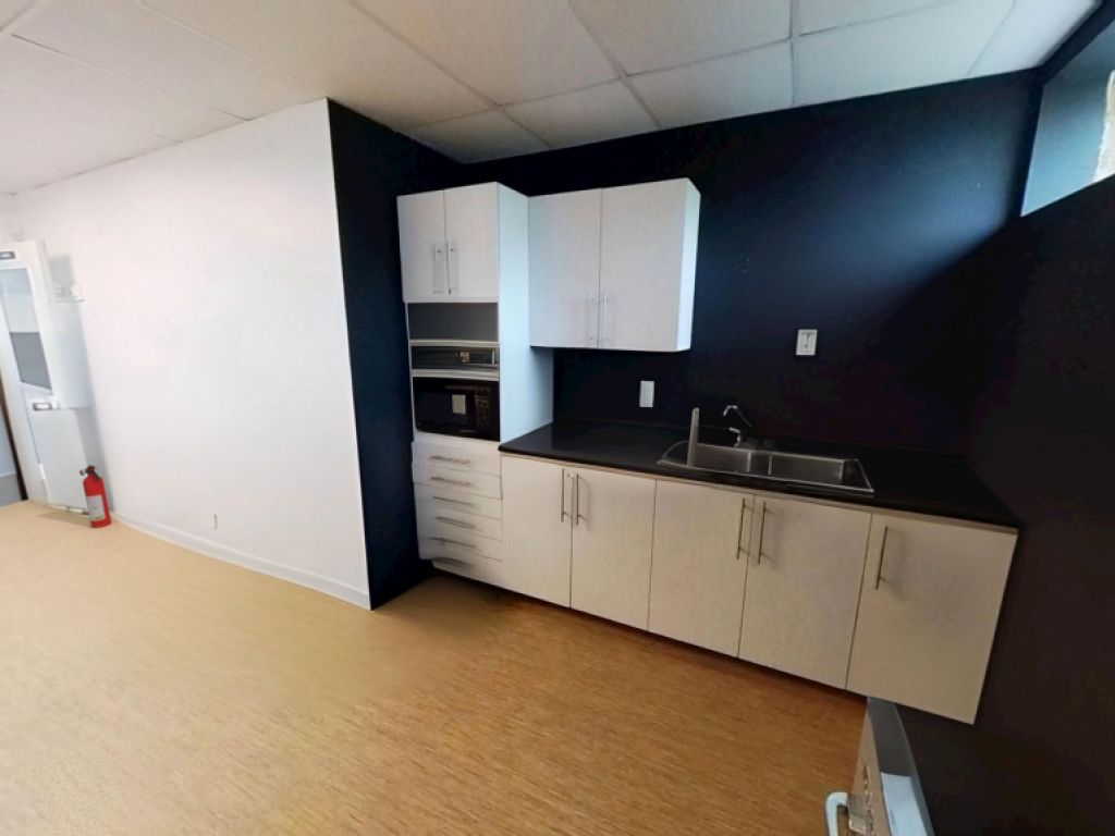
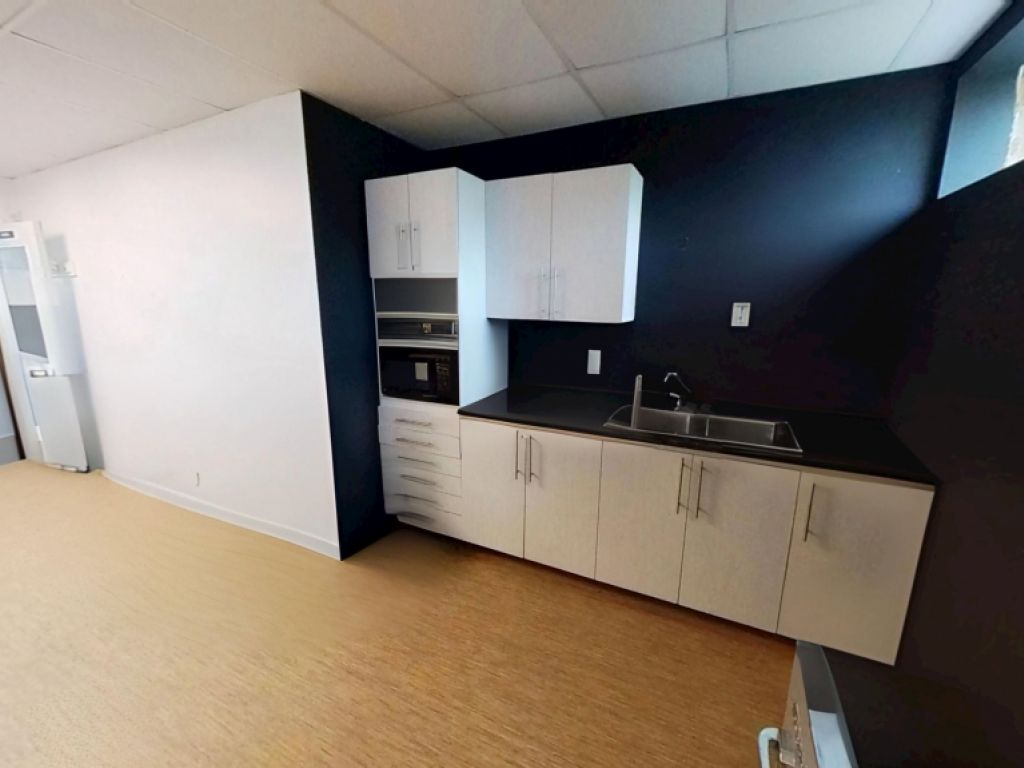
- fire extinguisher (96, 495)
